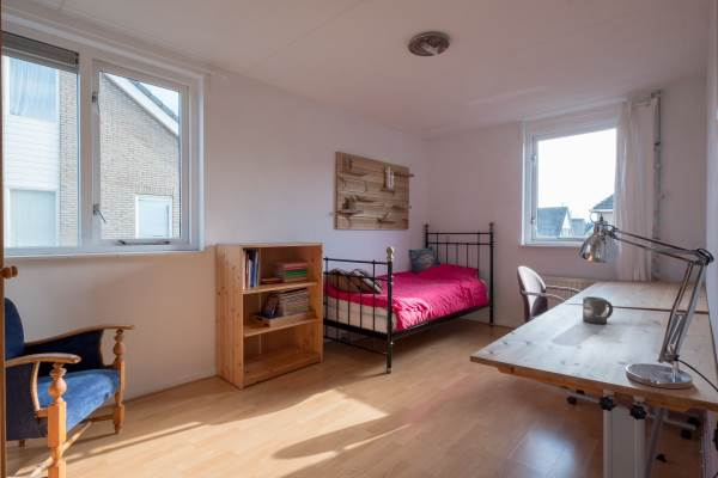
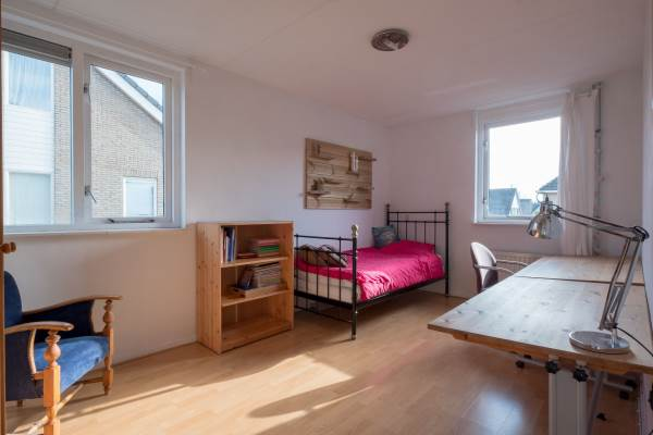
- mug (597, 310)
